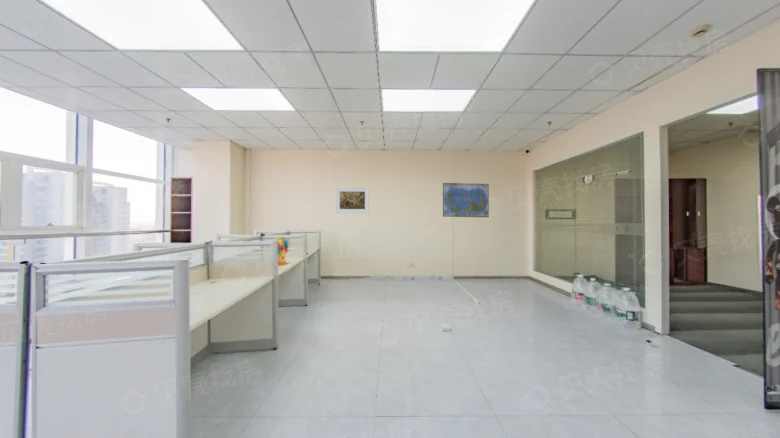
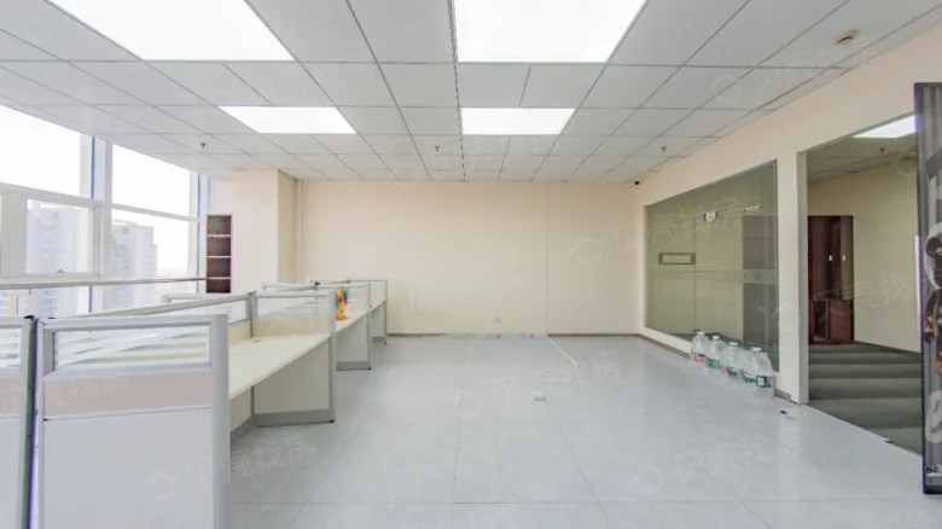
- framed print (352, 200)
- world map (466, 200)
